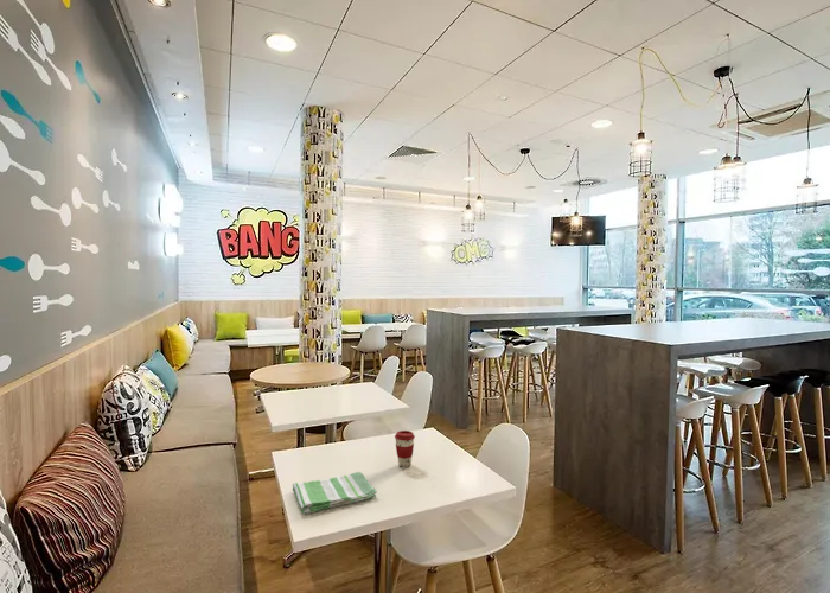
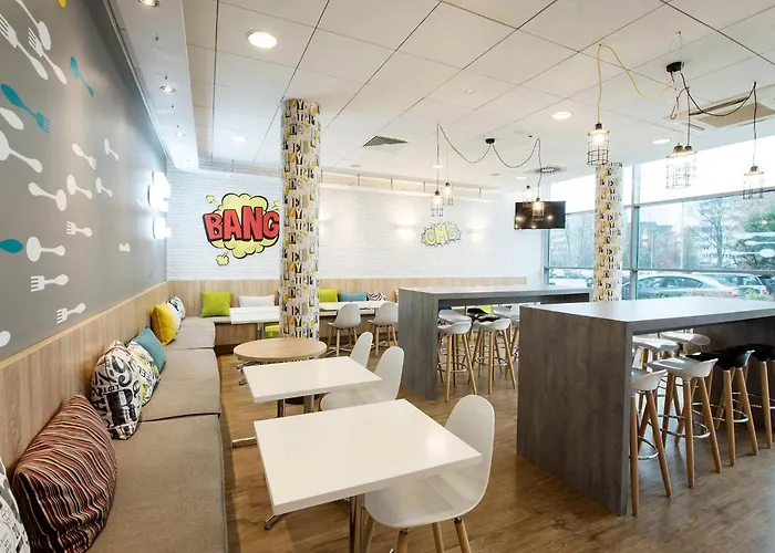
- dish towel (333, 490)
- coffee cup (404, 448)
